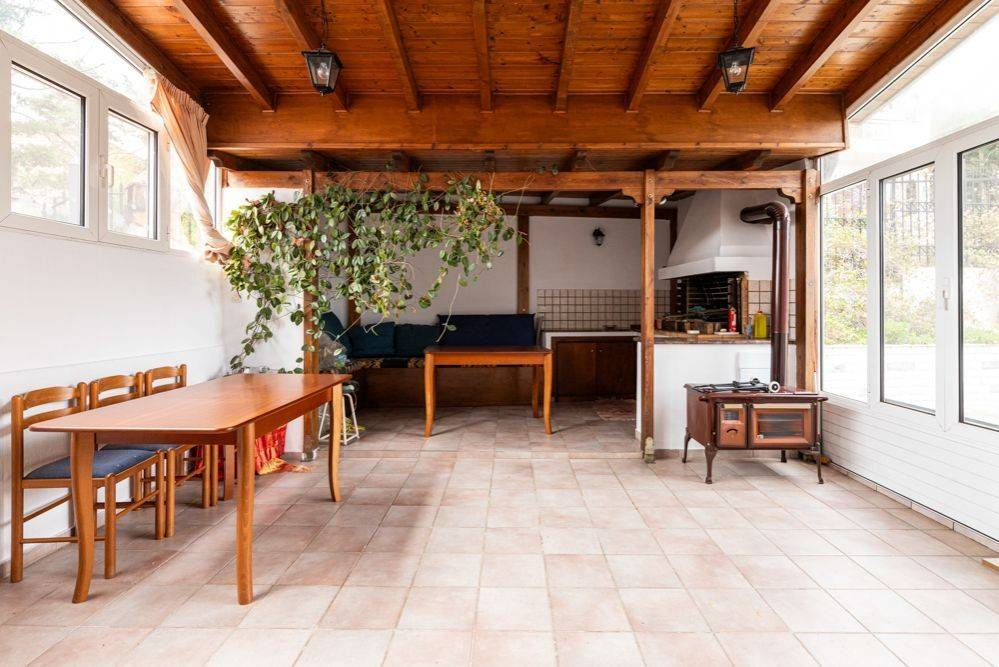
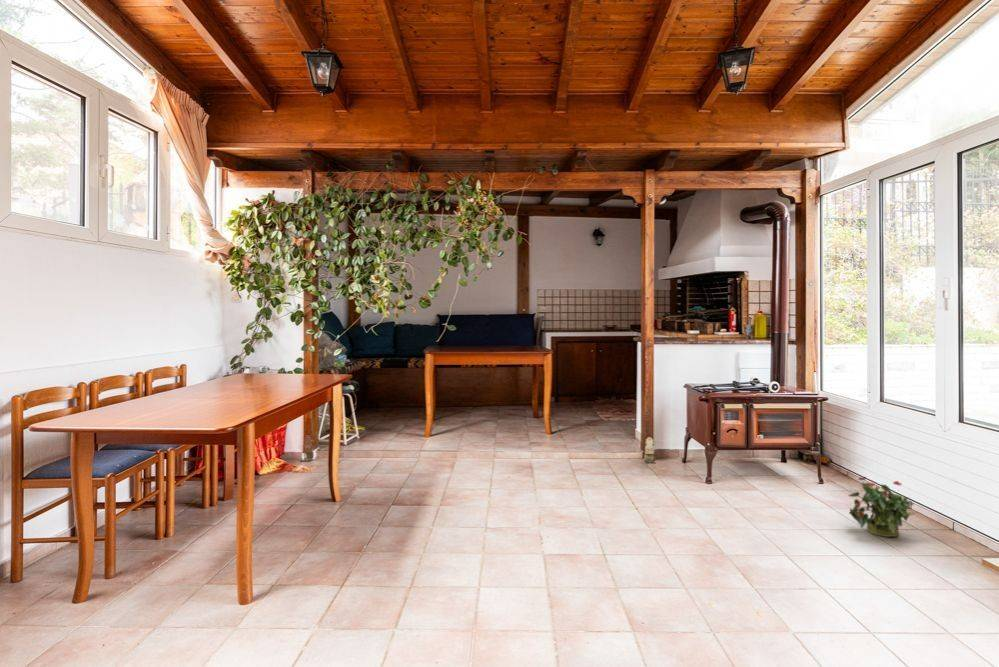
+ potted plant (882, 507)
